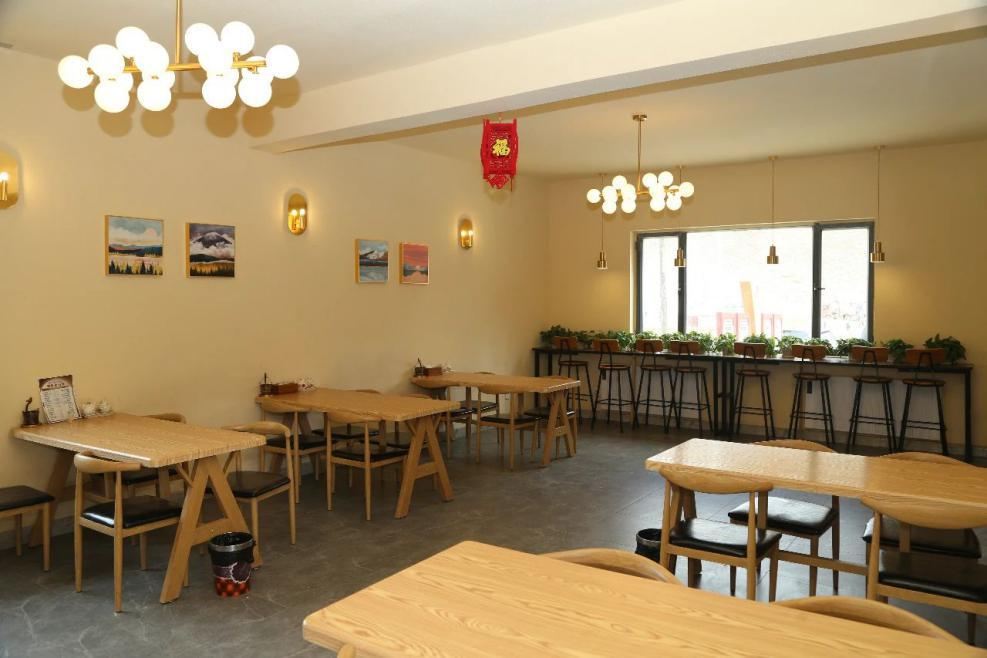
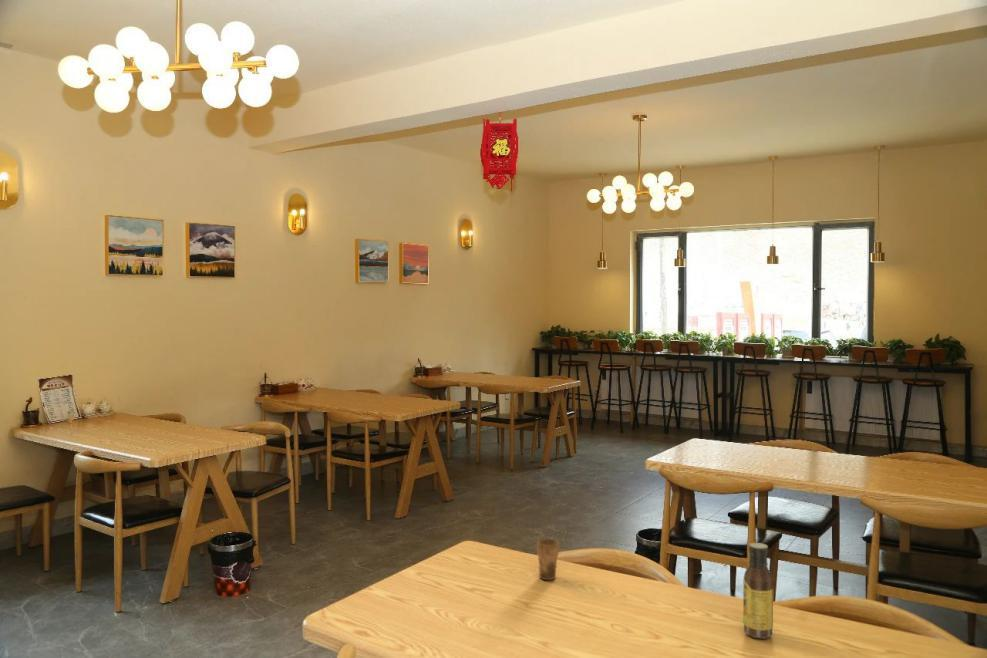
+ sauce bottle (758, 589)
+ cup (547, 555)
